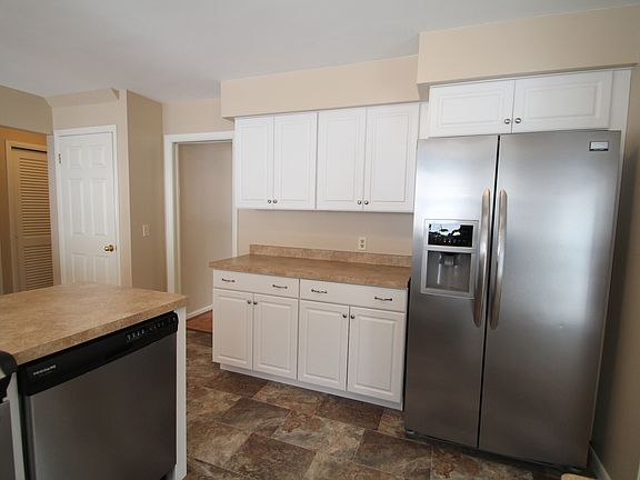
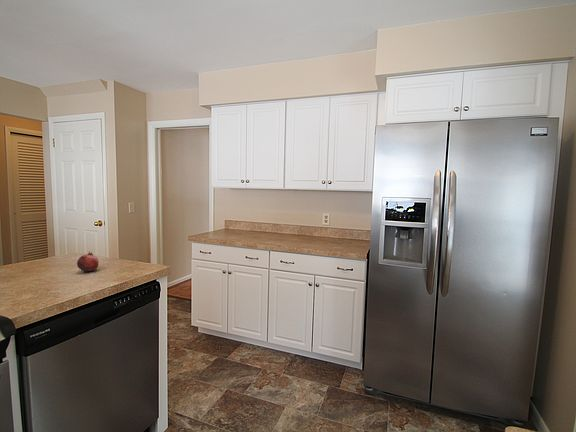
+ fruit (88, 261)
